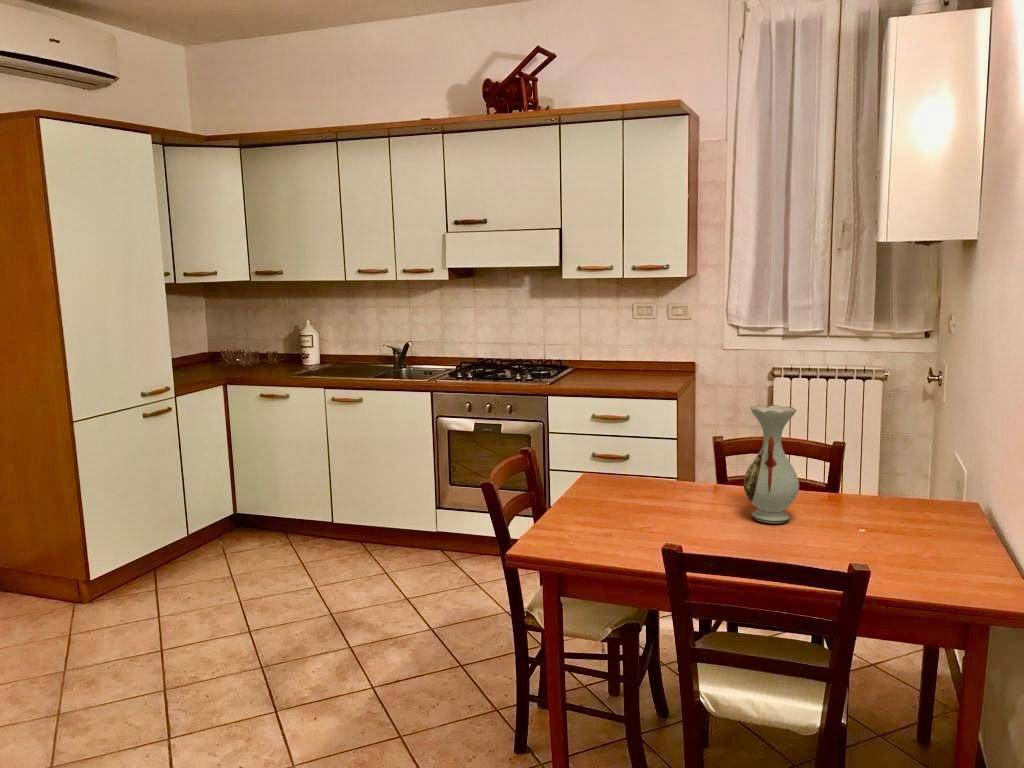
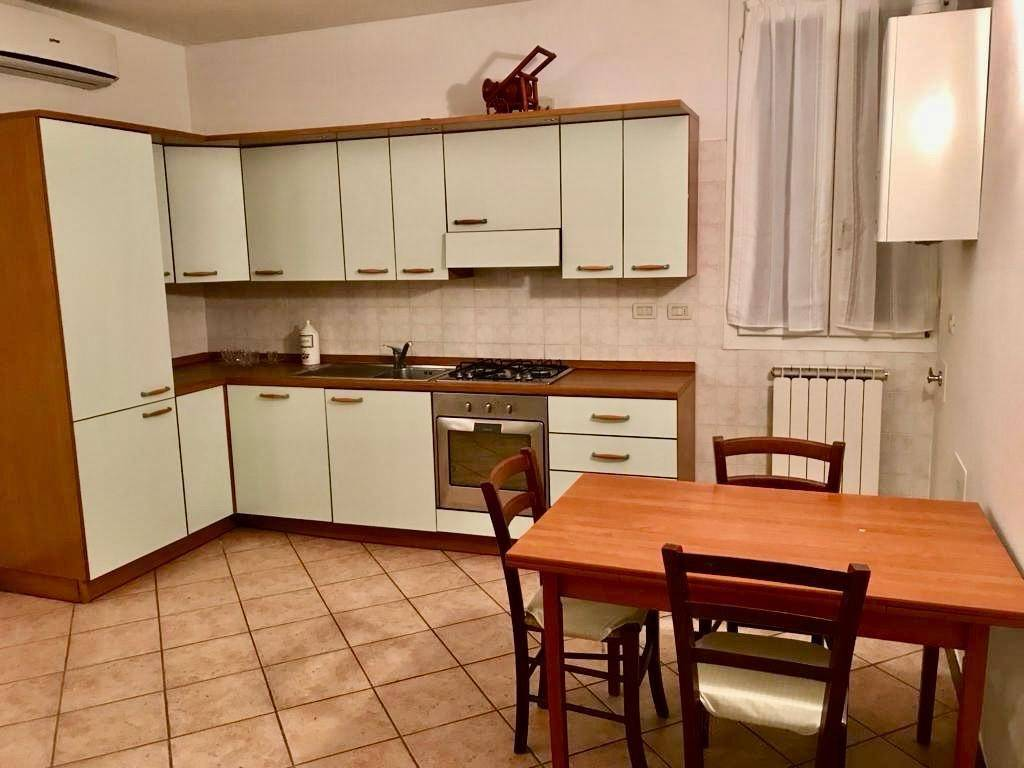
- vase (771, 463)
